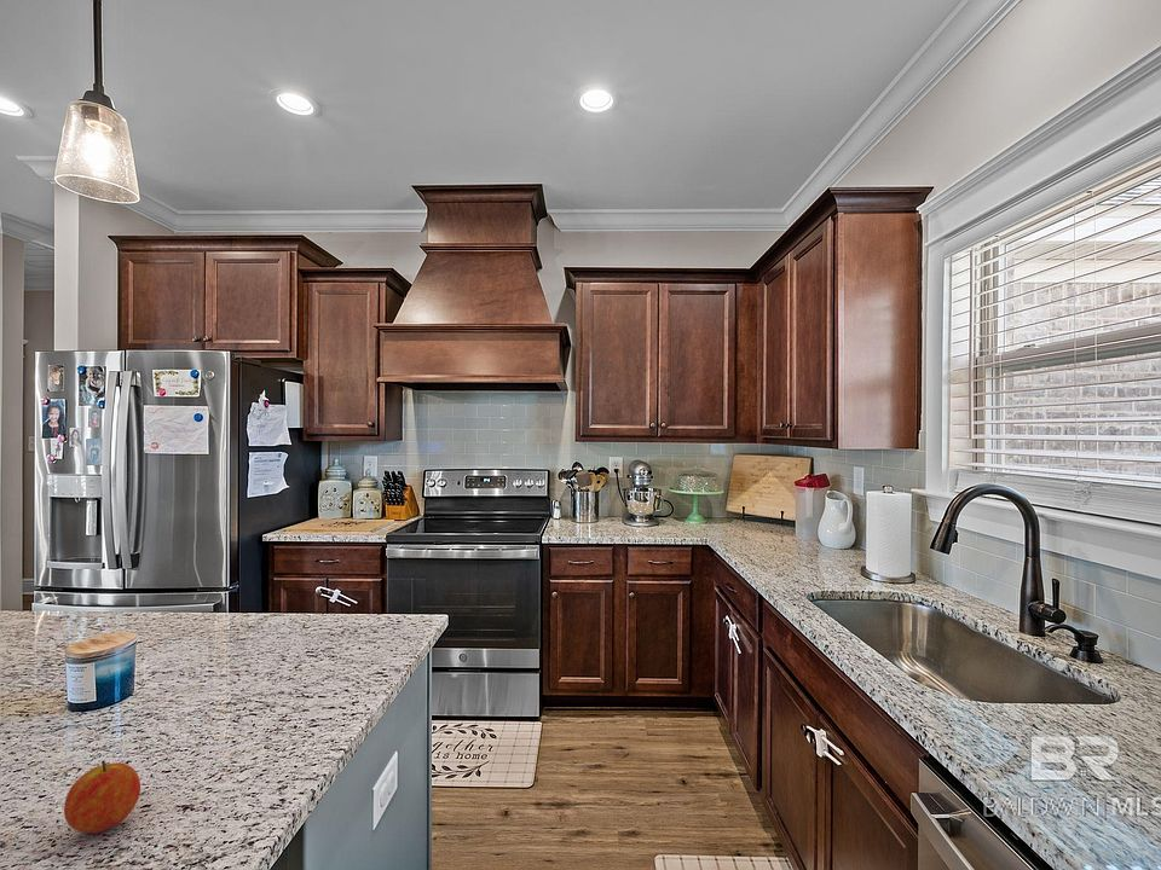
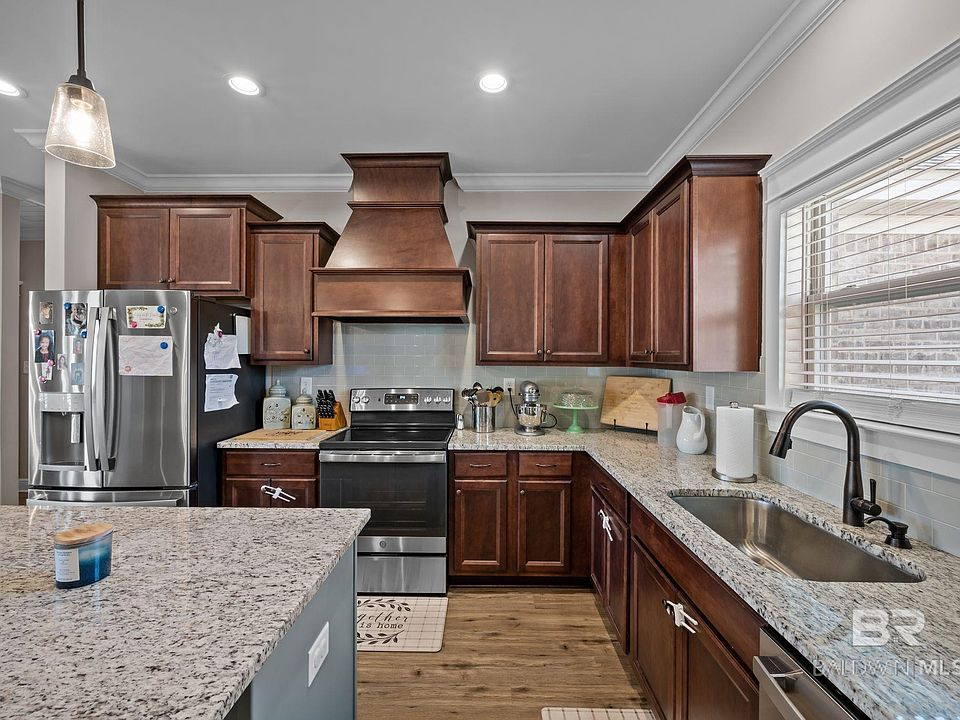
- fruit (103, 793)
